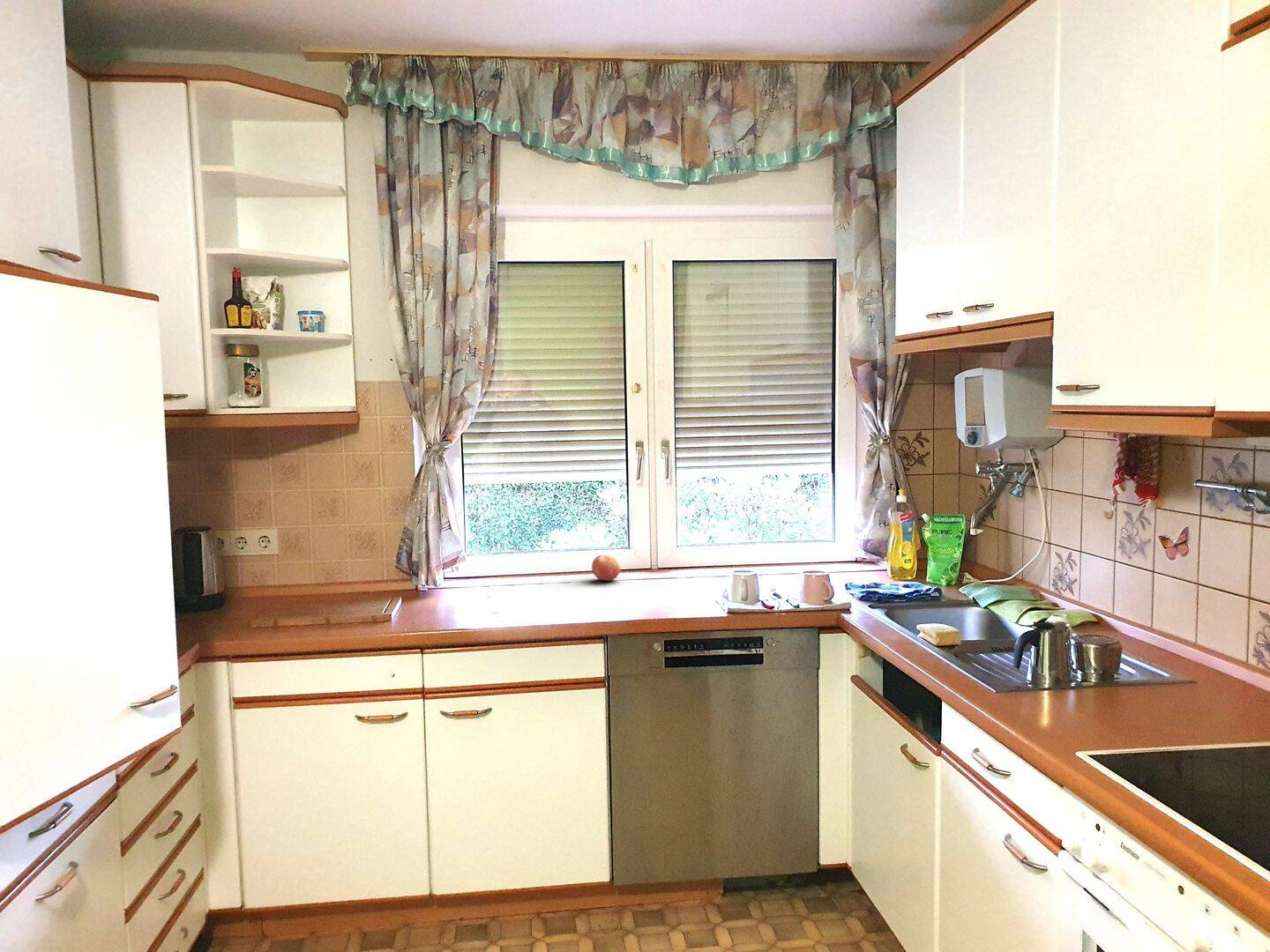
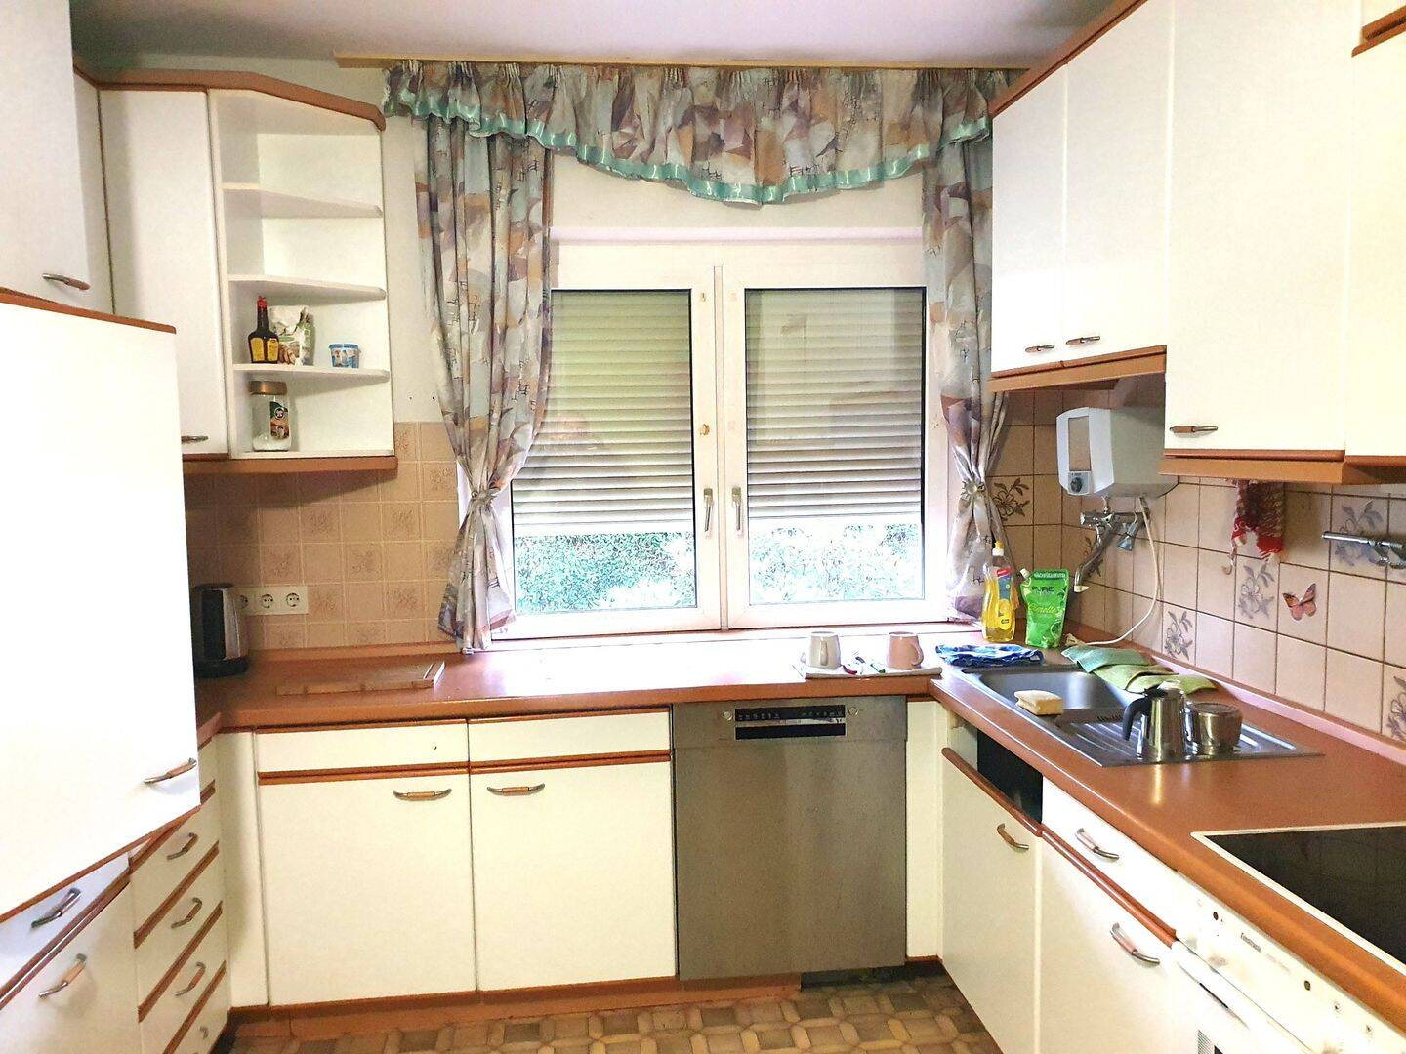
- fruit (606, 568)
